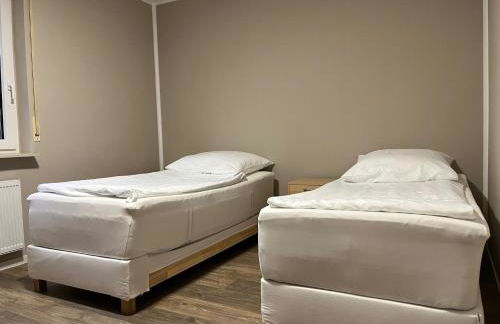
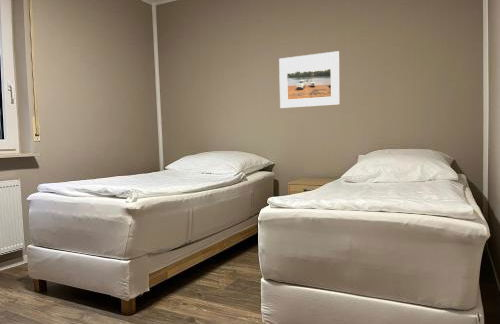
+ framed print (308, 80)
